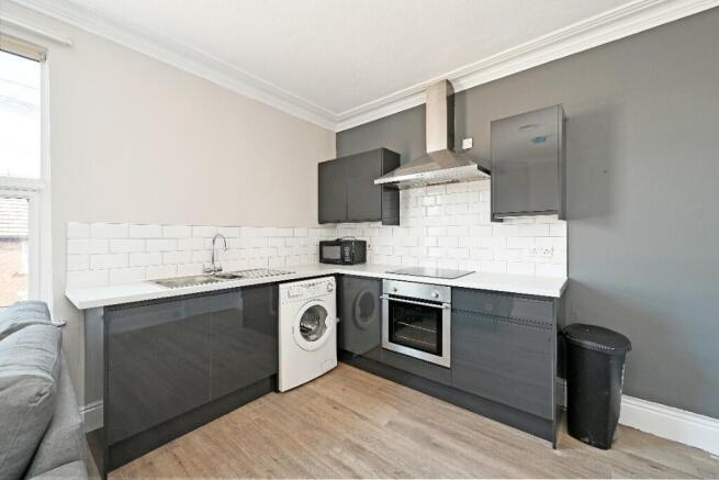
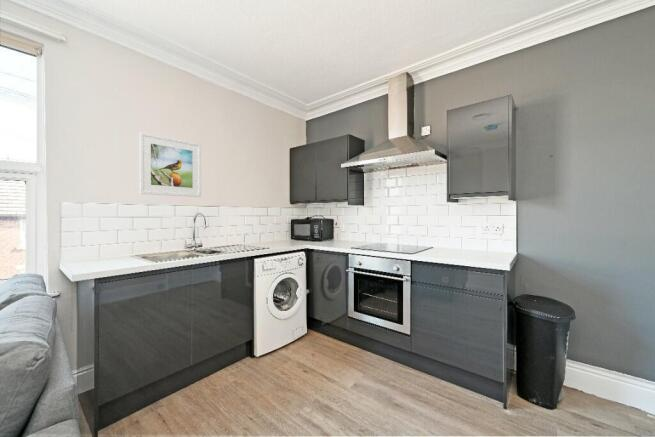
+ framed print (172, 166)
